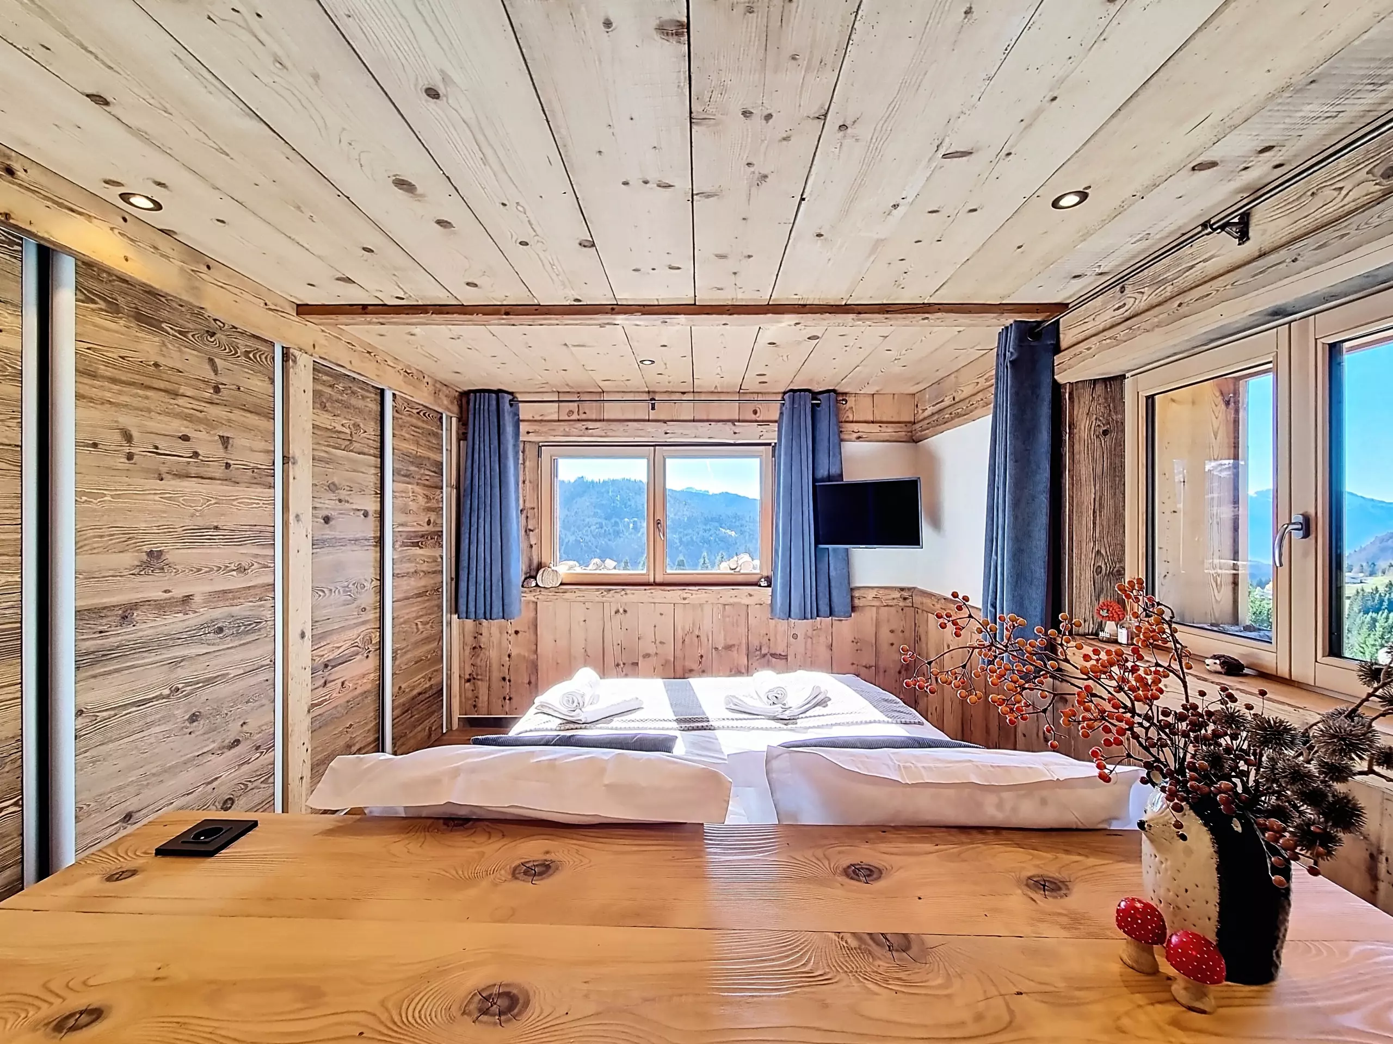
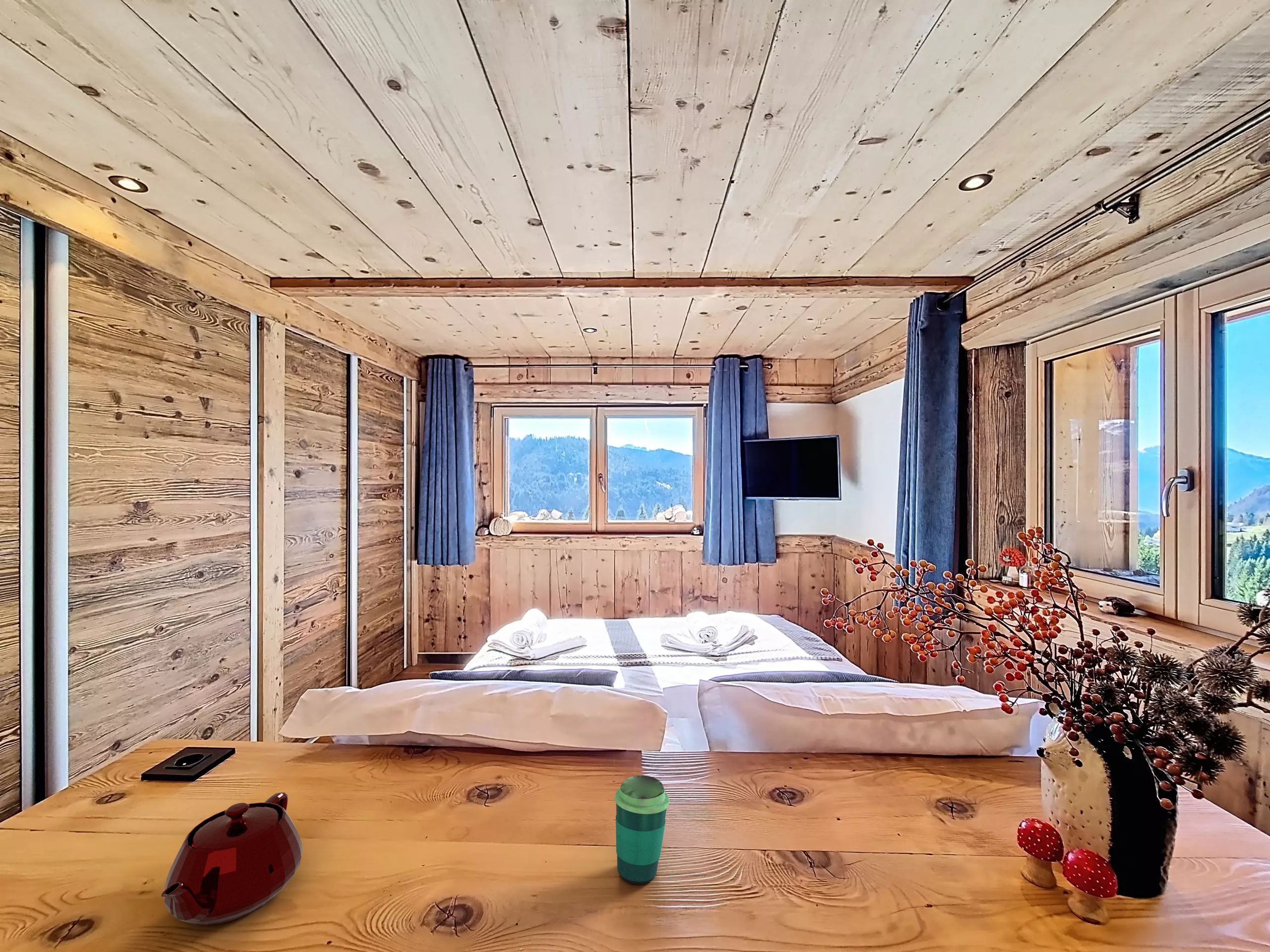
+ teapot (233, 855)
+ cup (641, 827)
